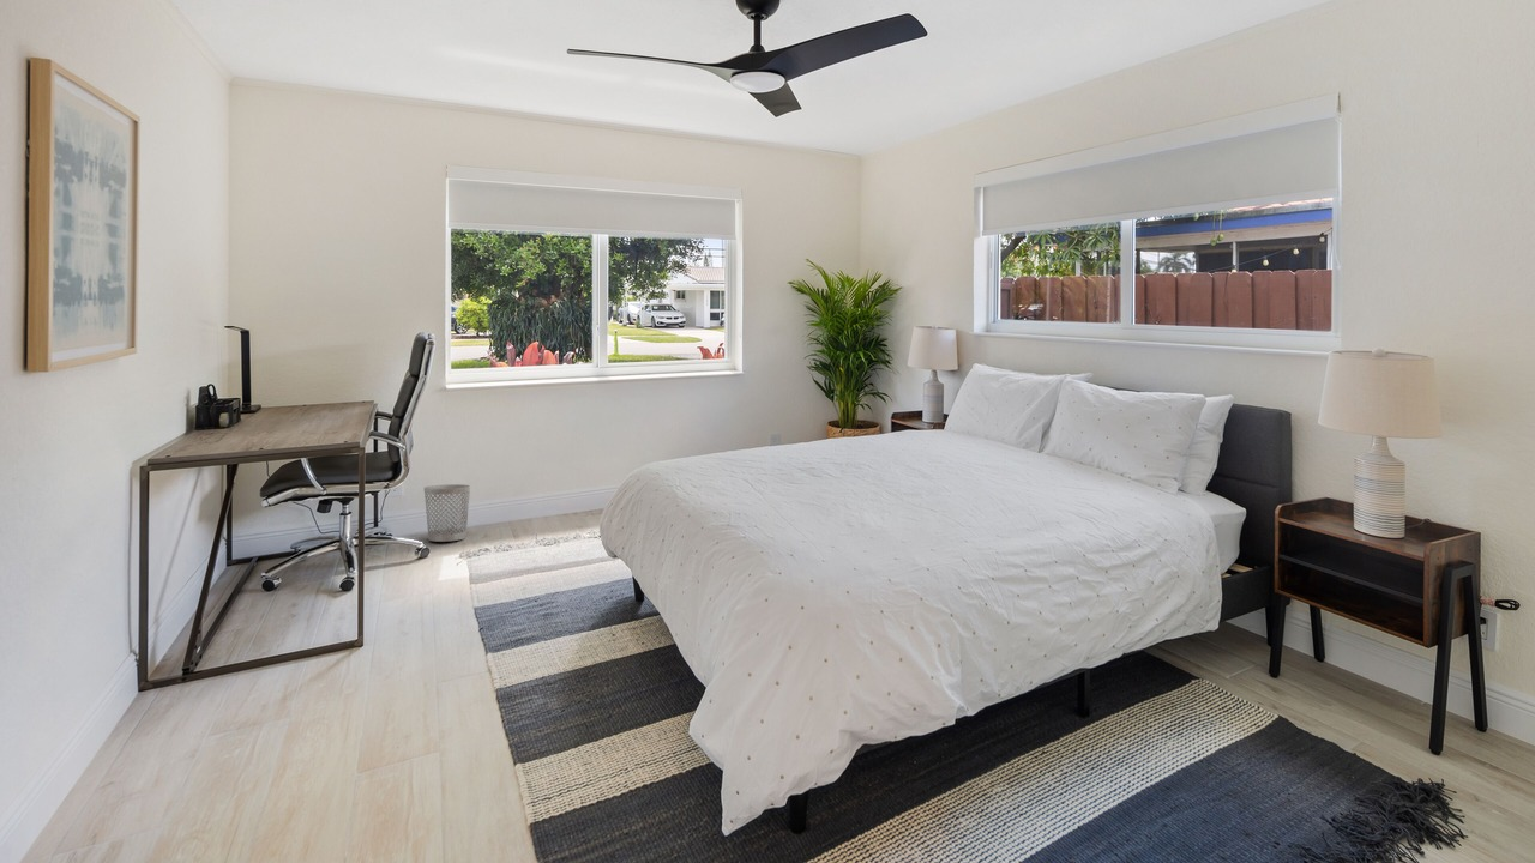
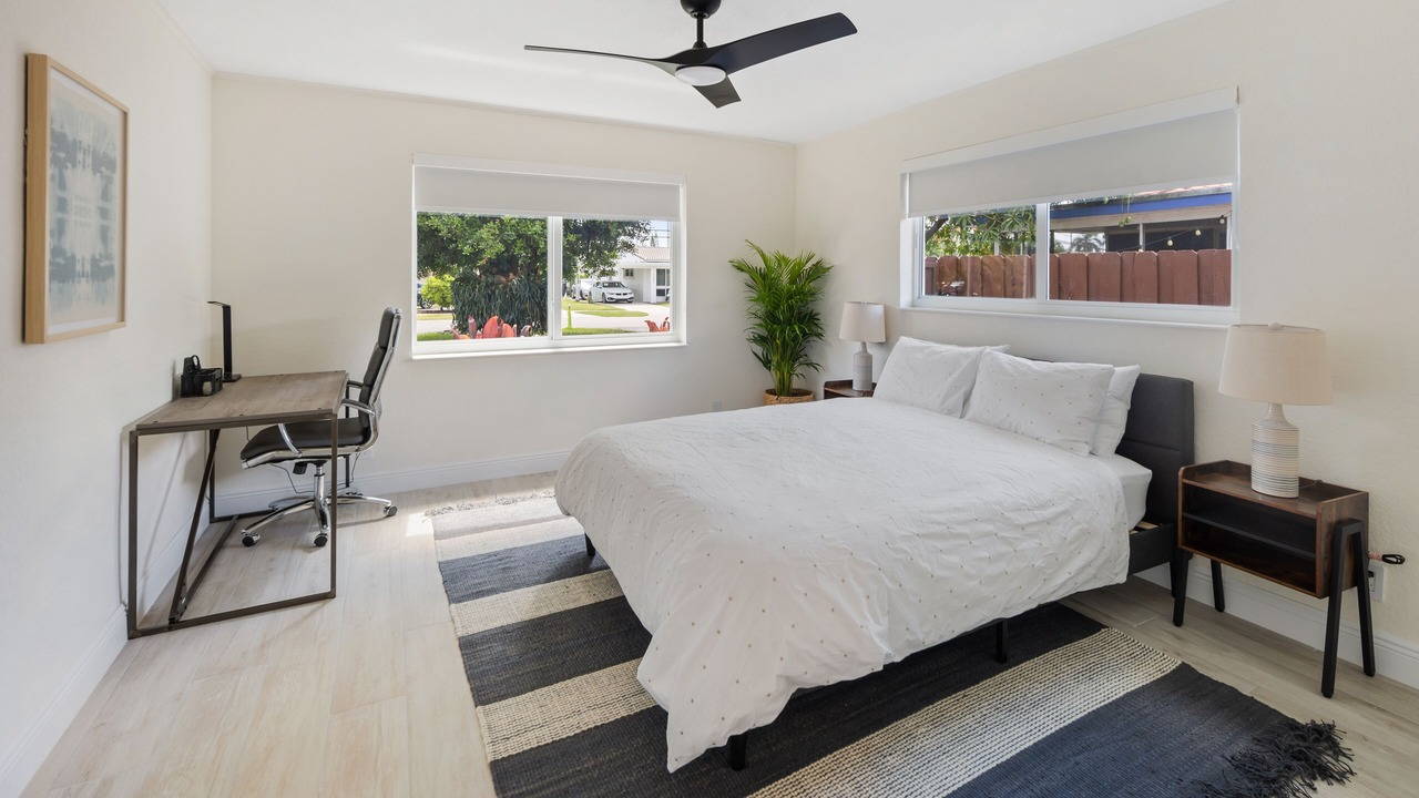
- wastebasket (447, 512)
